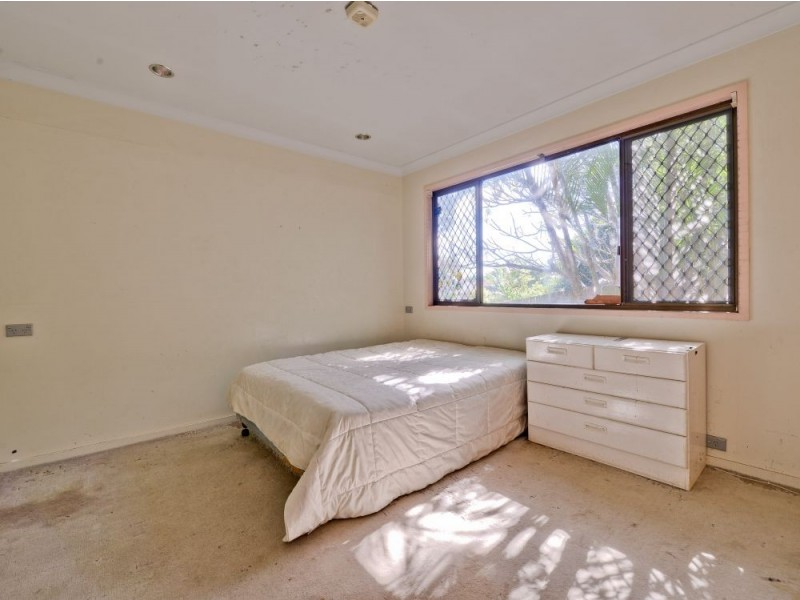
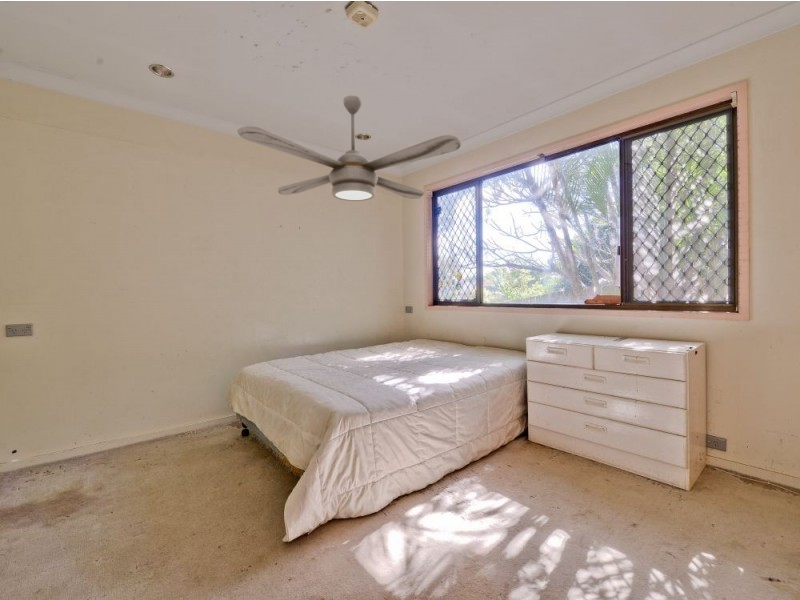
+ ceiling fan (353, 148)
